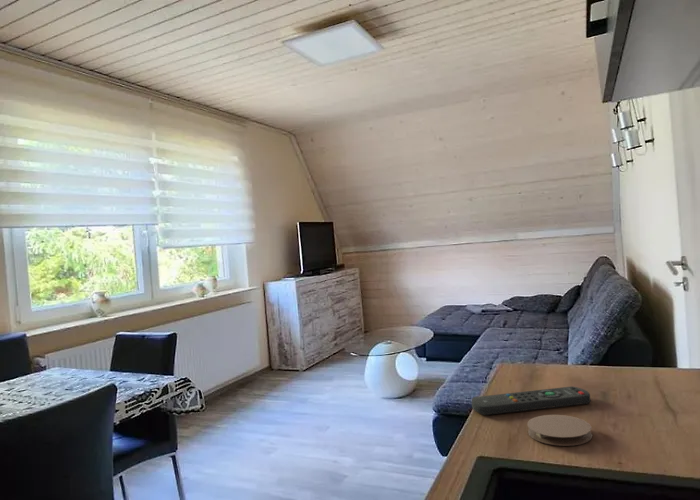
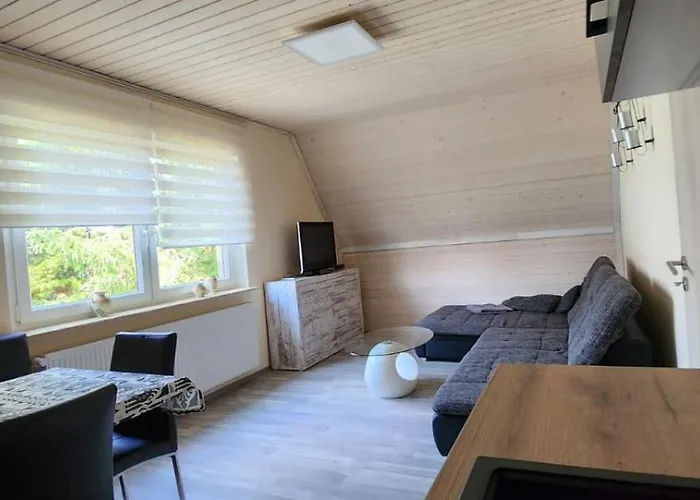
- coaster (558, 429)
- remote control (530, 399)
